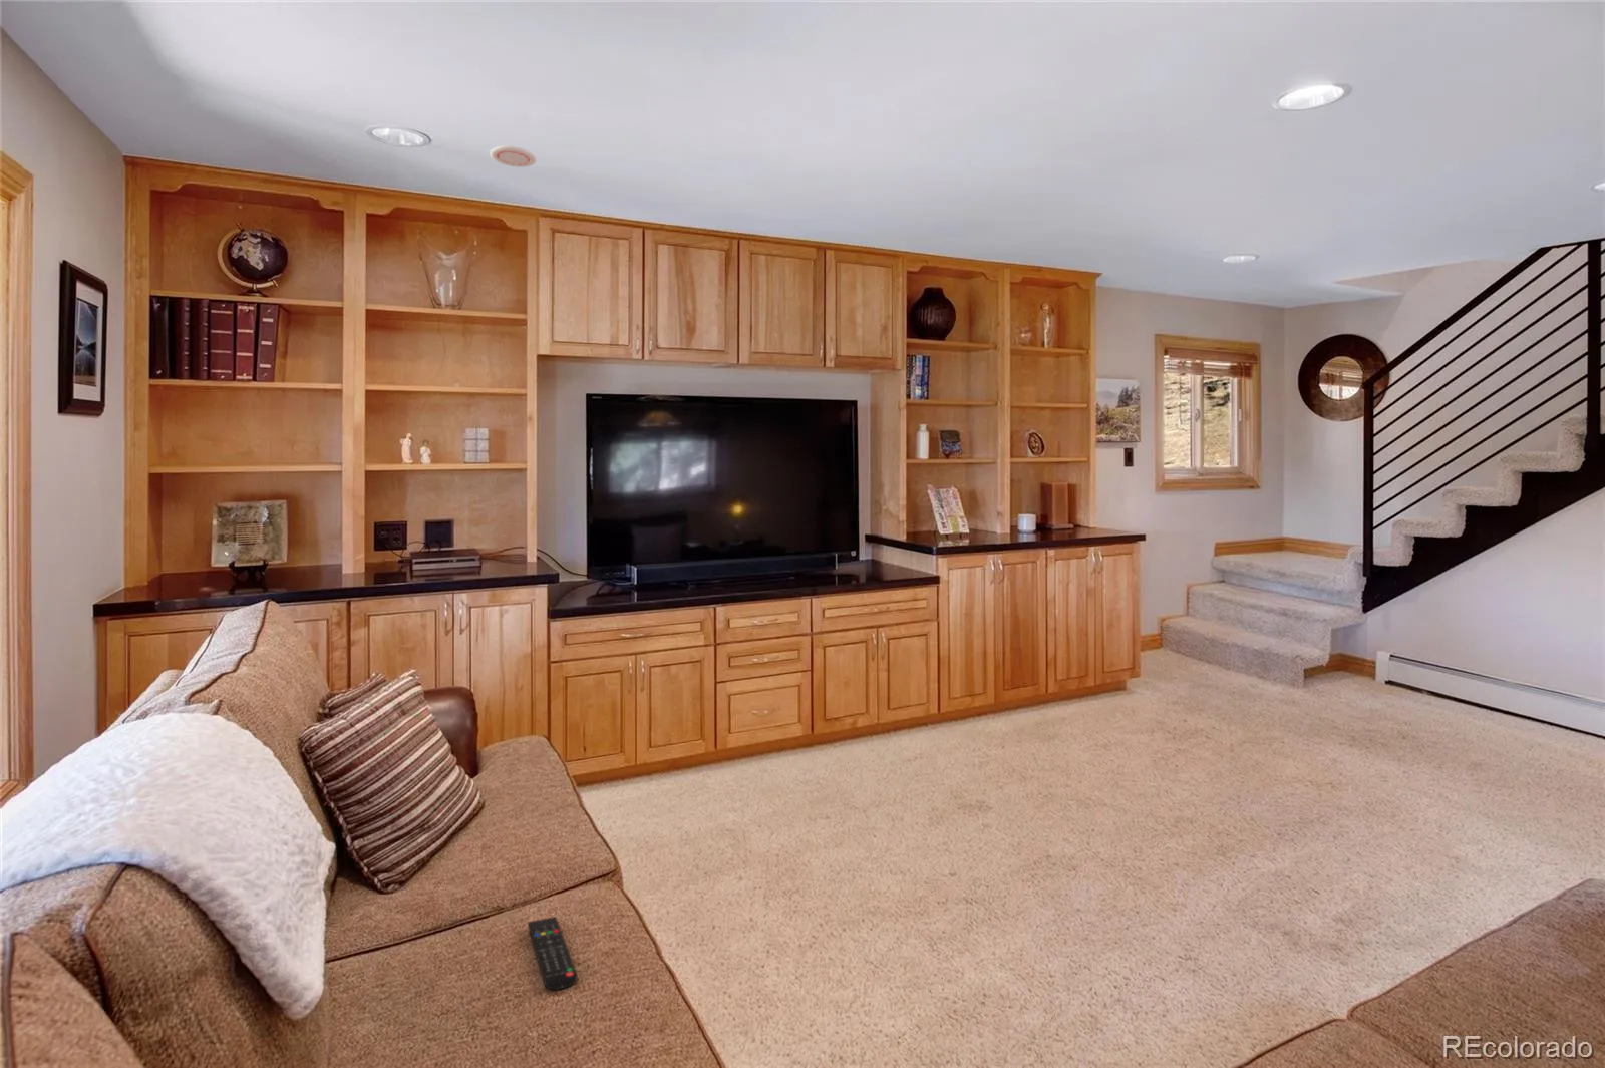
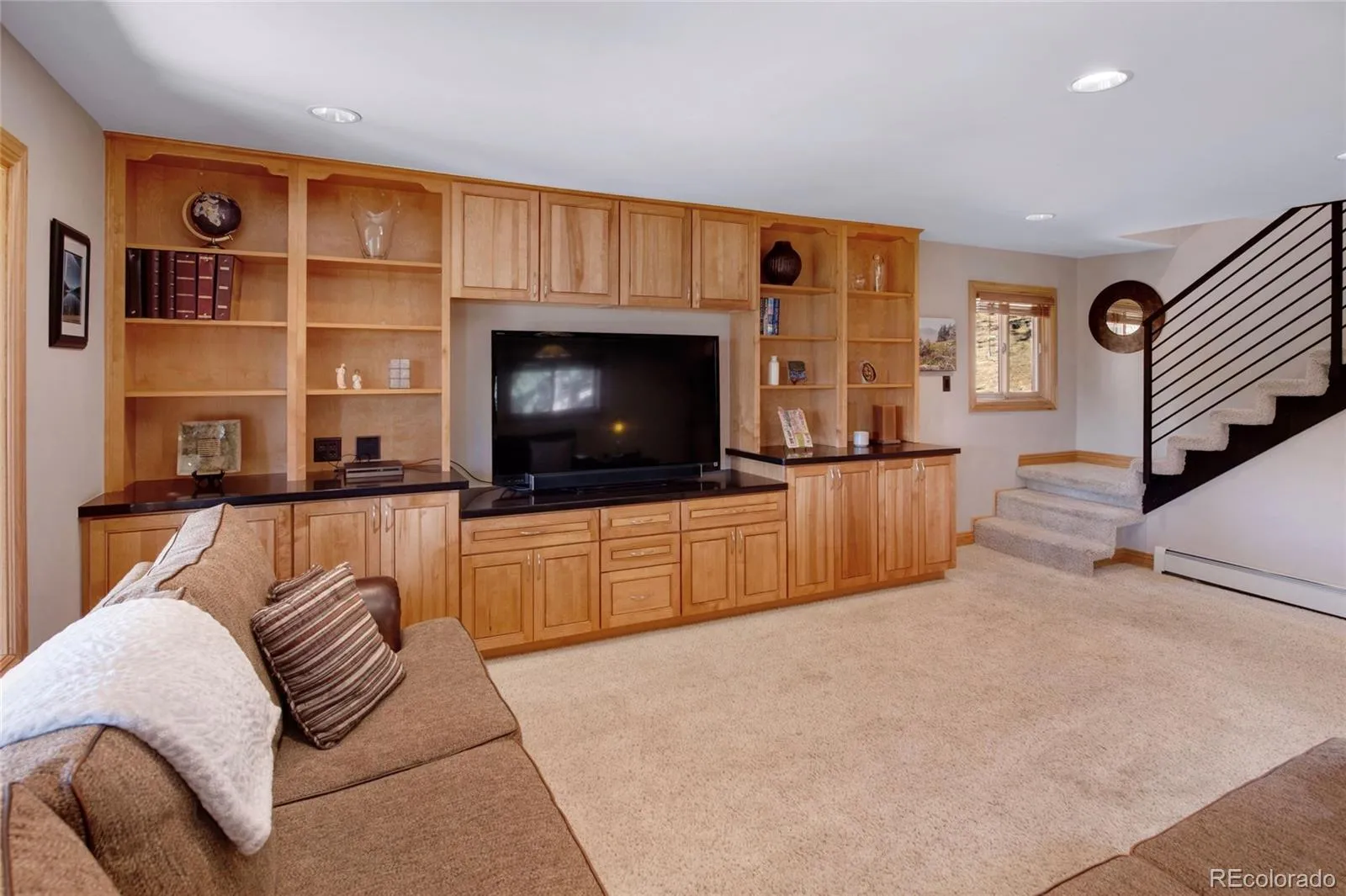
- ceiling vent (513, 156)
- remote control (551, 951)
